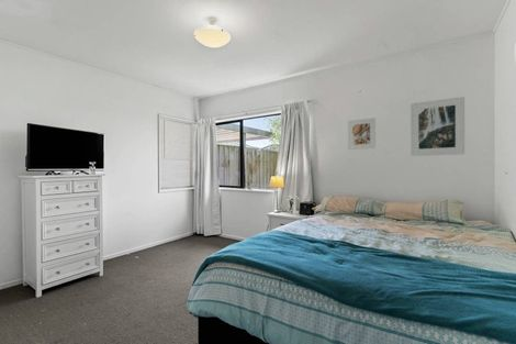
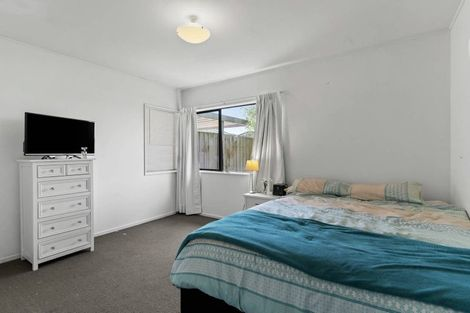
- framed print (436, 127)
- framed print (361, 134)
